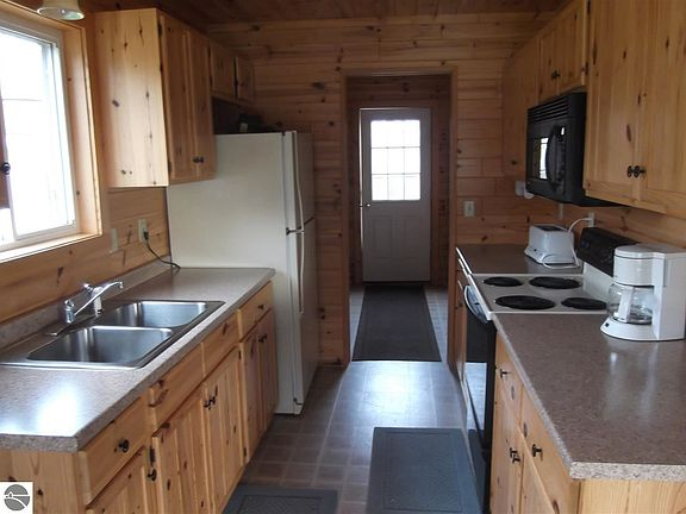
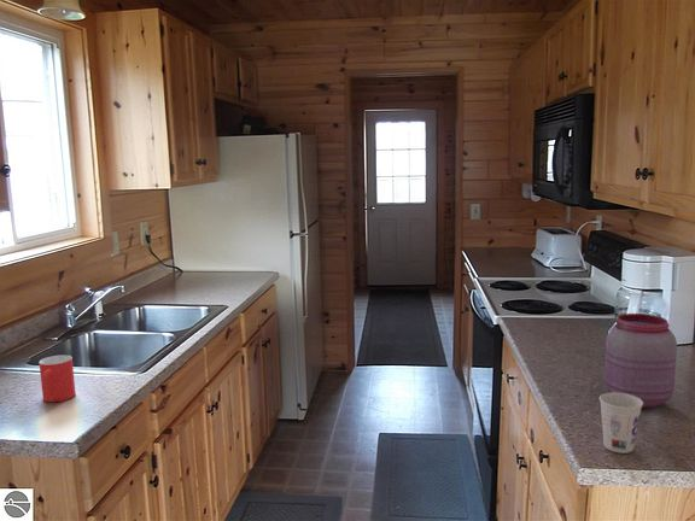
+ mug (53, 381)
+ cup (619, 423)
+ jar (639, 359)
